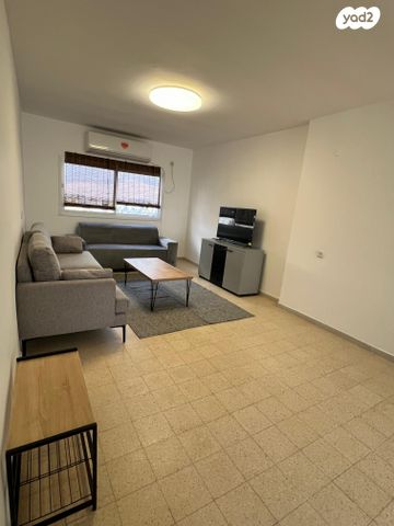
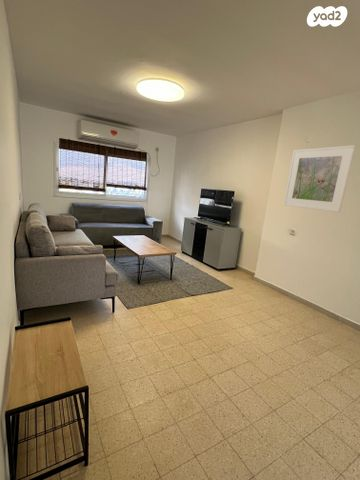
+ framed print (315, 178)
